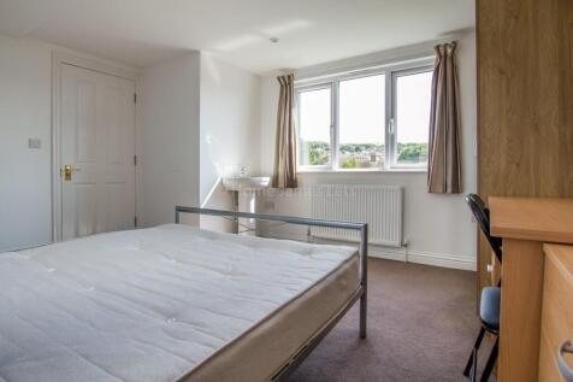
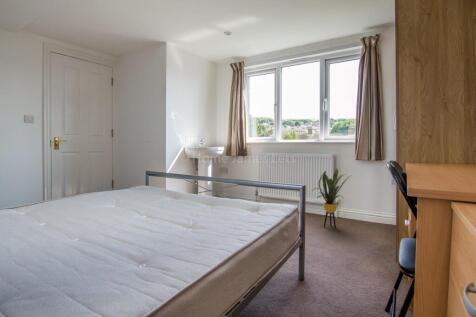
+ house plant (333, 196)
